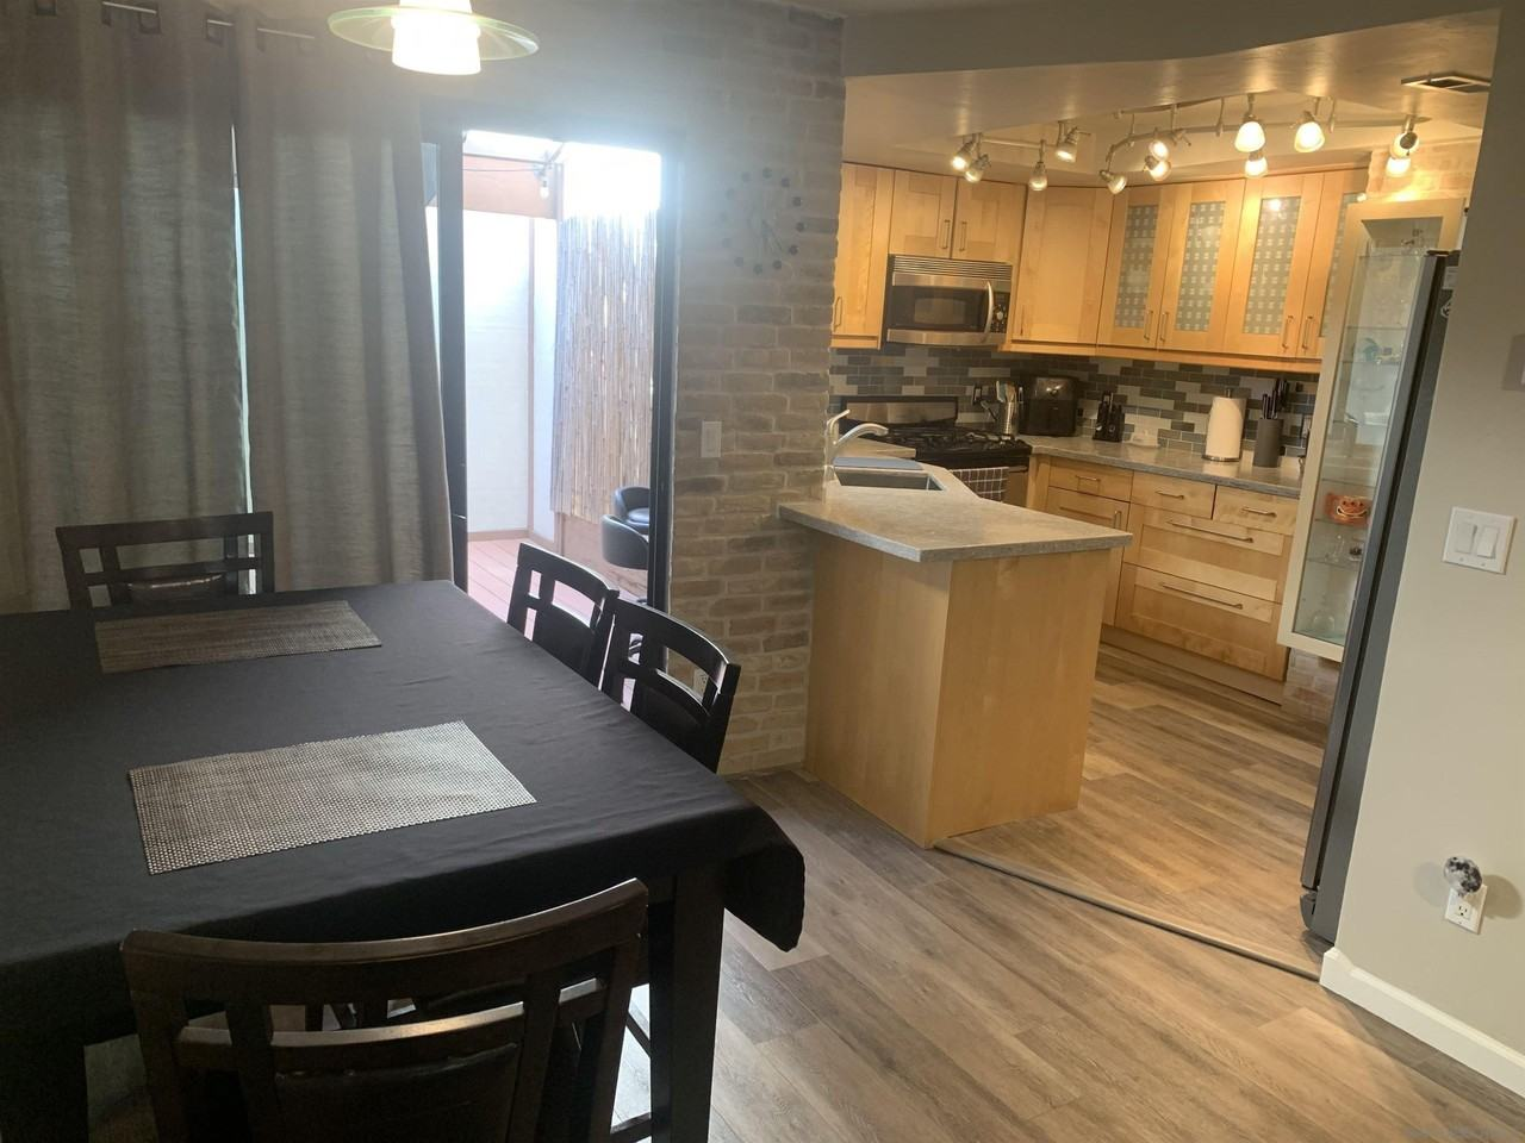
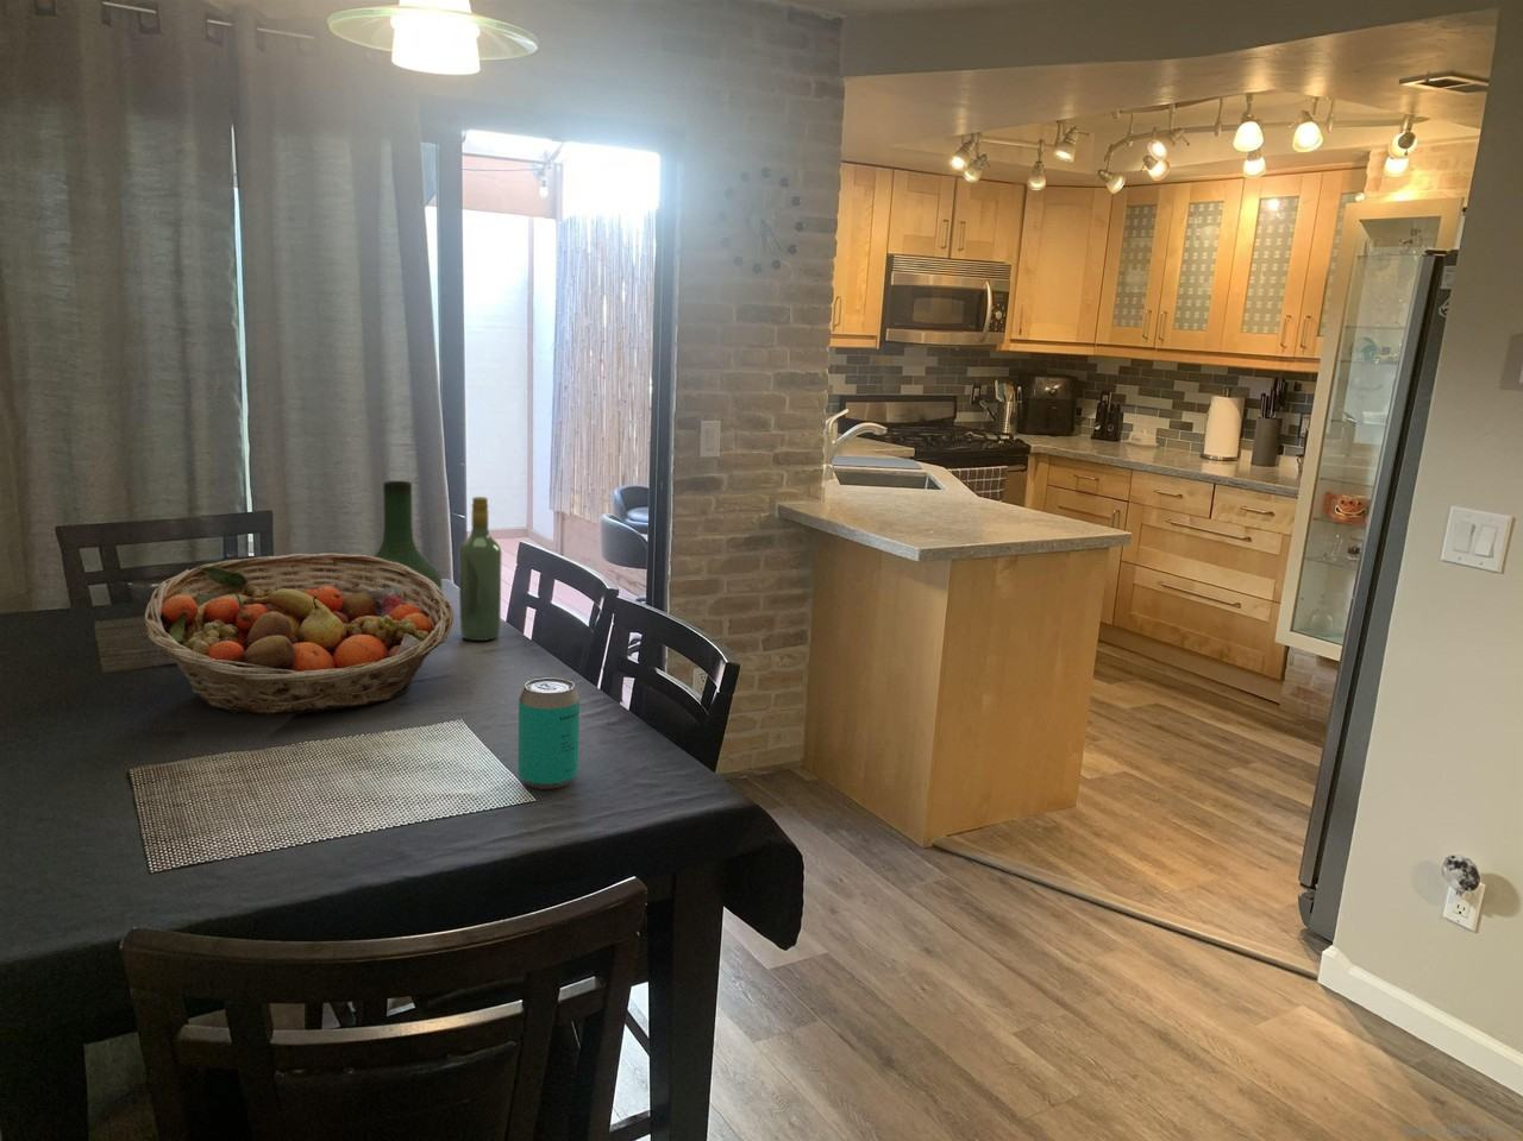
+ wine bottle (480, 567)
+ vase (397, 549)
+ beverage can (548, 732)
+ fruit basket (307, 630)
